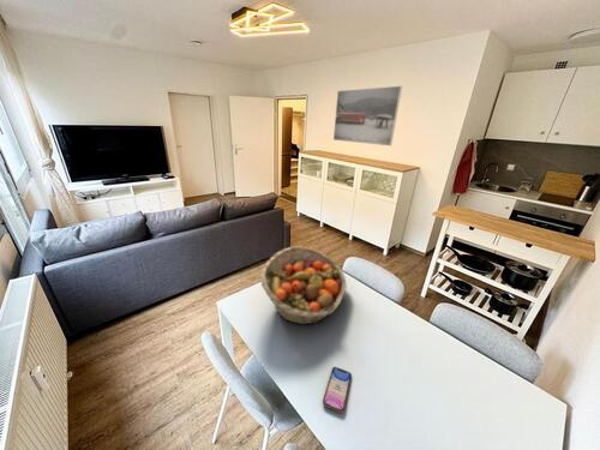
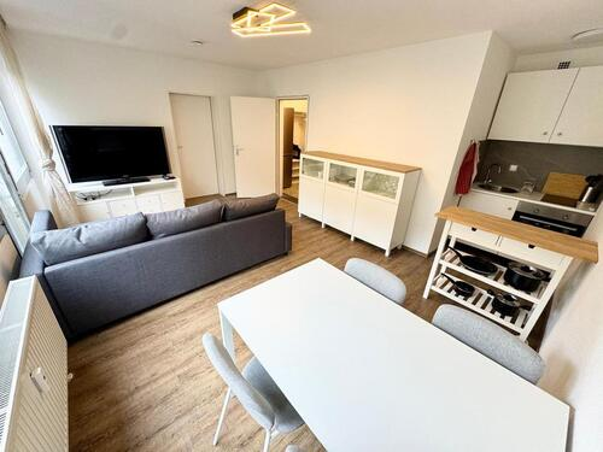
- smartphone (337, 388)
- fruit basket (305, 282)
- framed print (362, 116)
